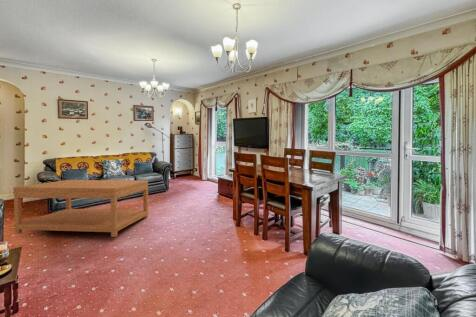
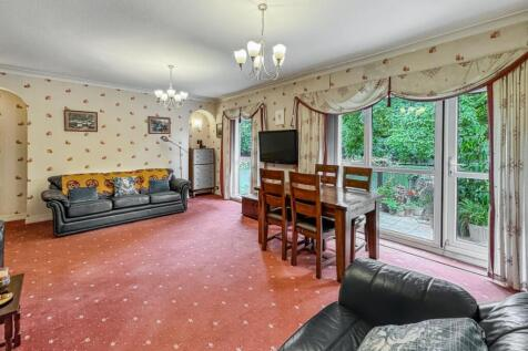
- coffee table (88, 209)
